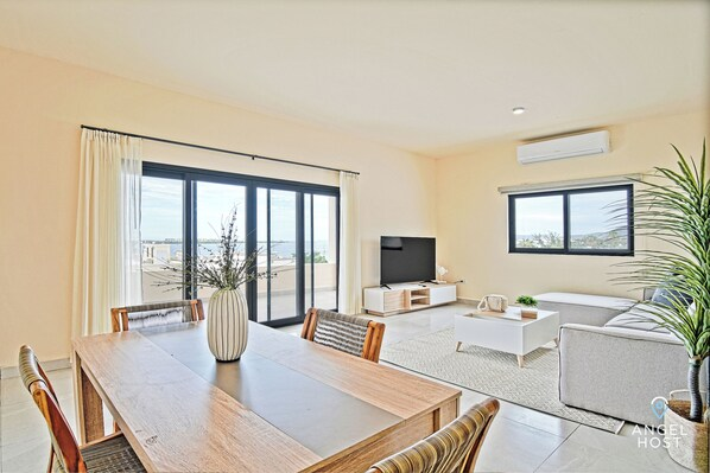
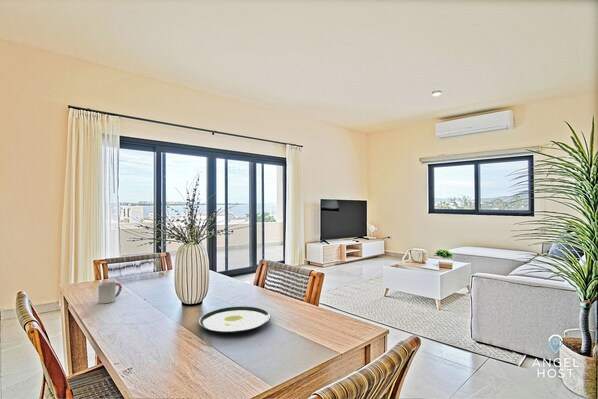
+ plate (235, 320)
+ cup (110, 291)
